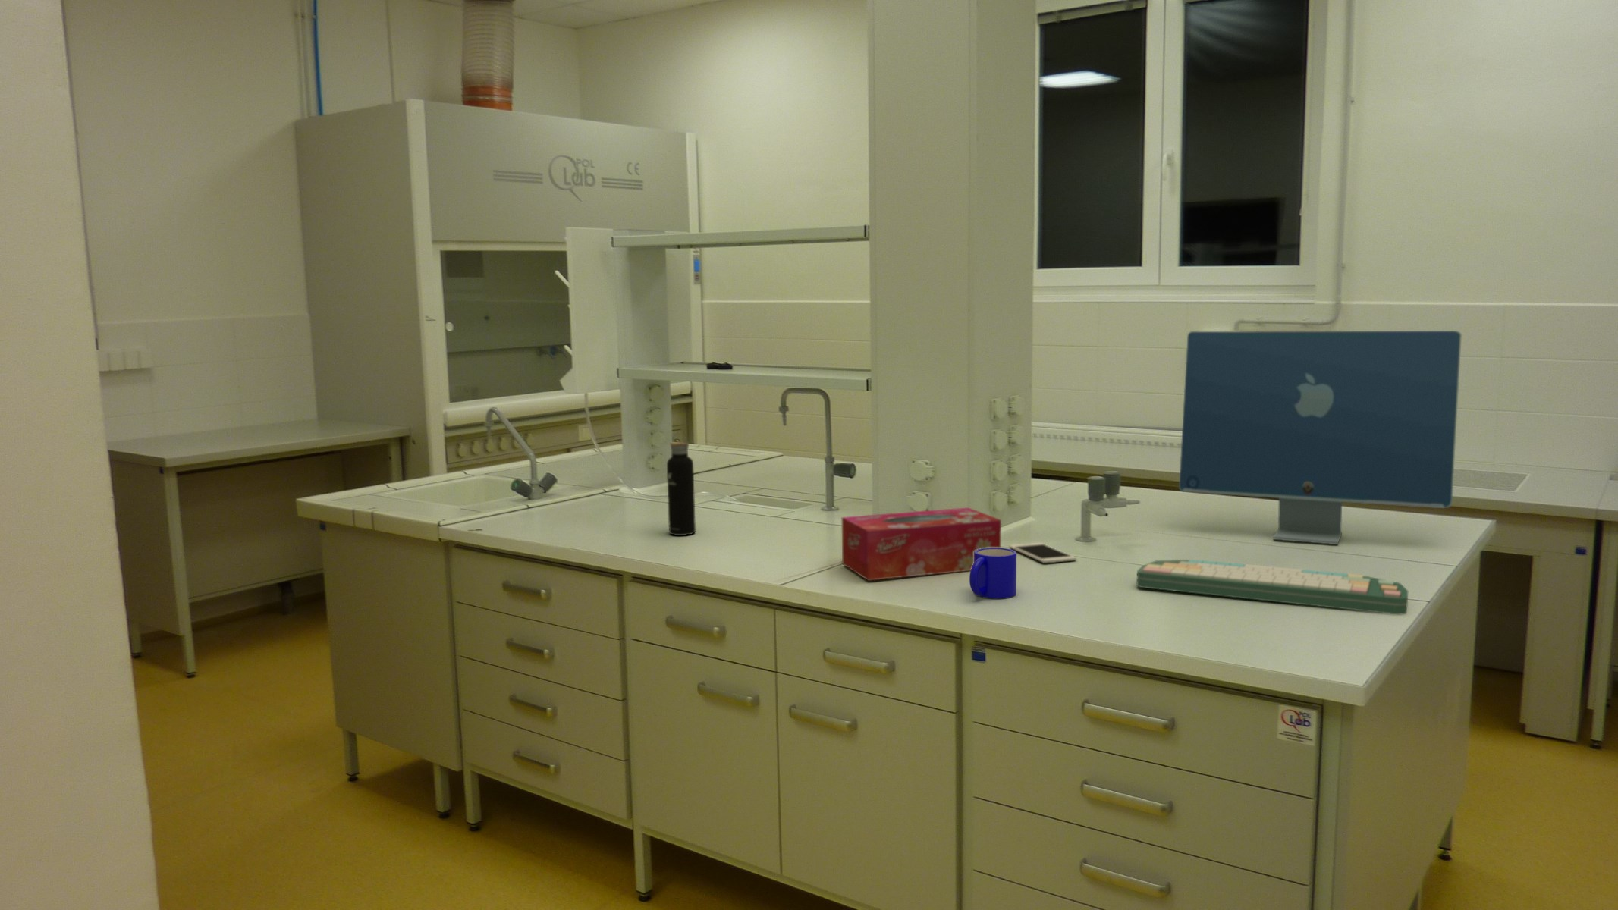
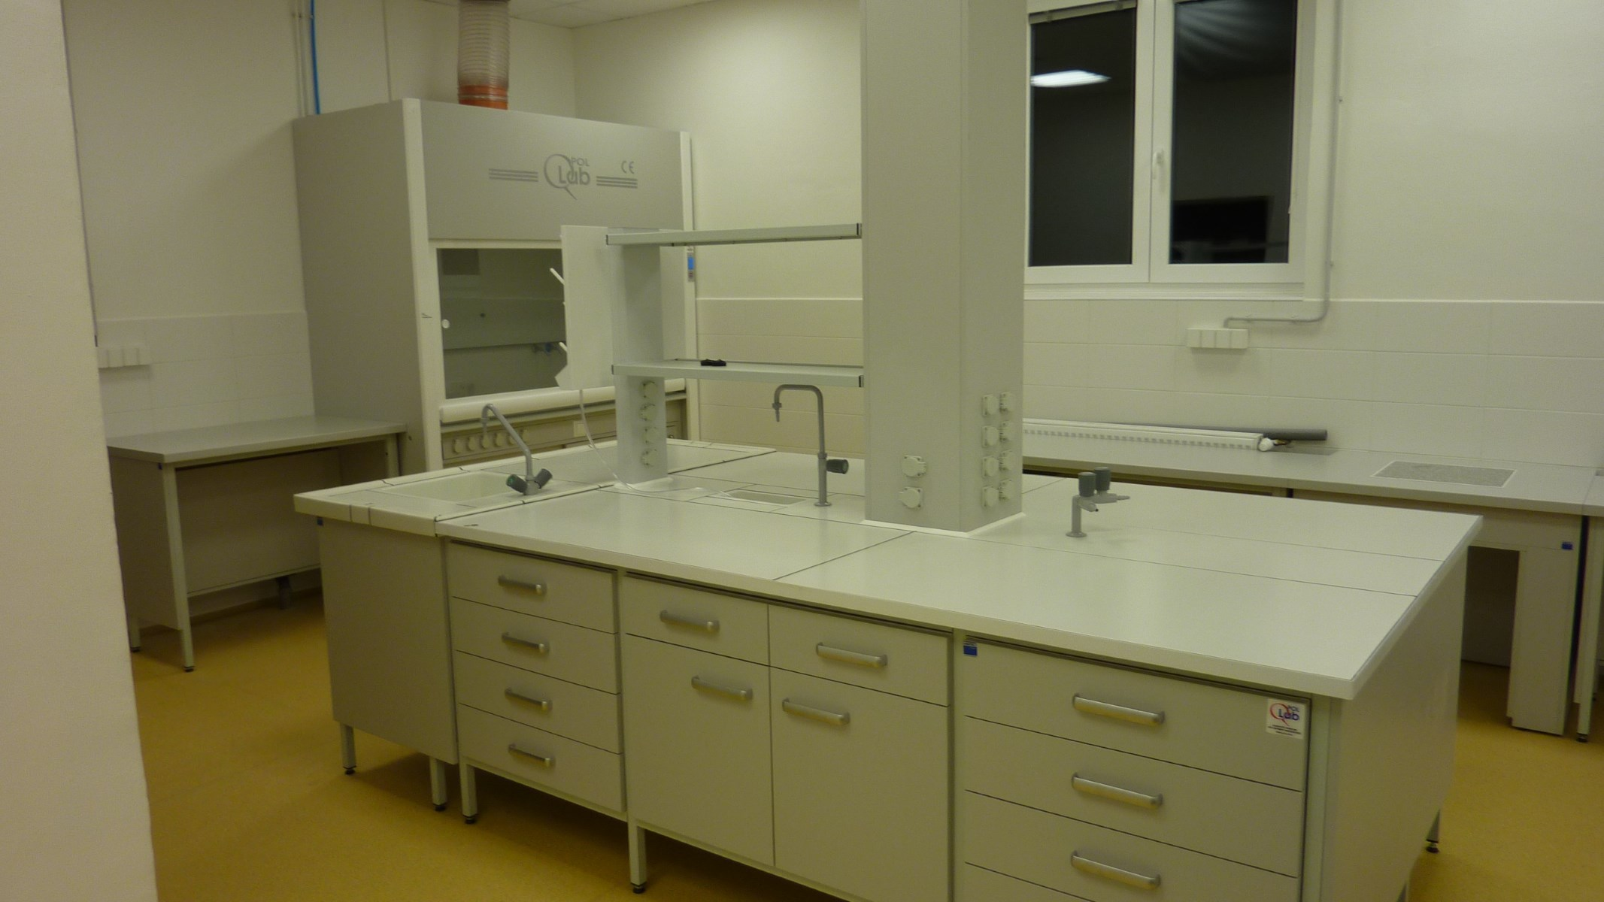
- computer monitor (1312, 434)
- mug (989, 574)
- water bottle (680, 483)
- cell phone (1041, 552)
- computer keyboard (1269, 582)
- tissue box (920, 542)
